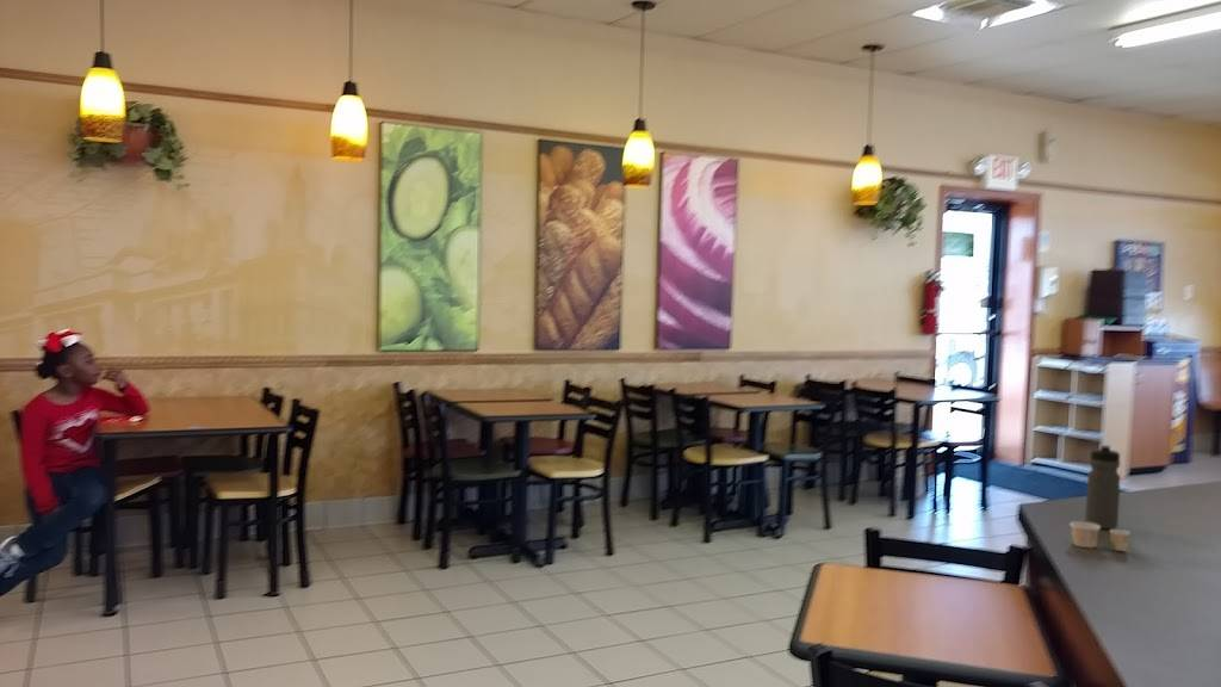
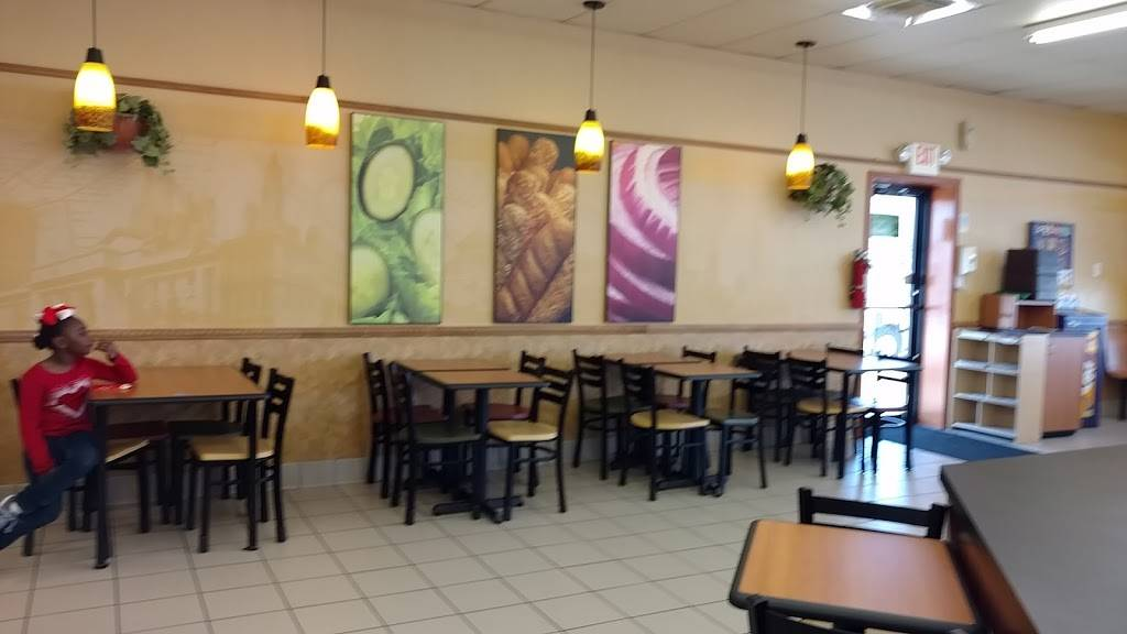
- water bottle (1103, 484)
- paper cup (1097, 536)
